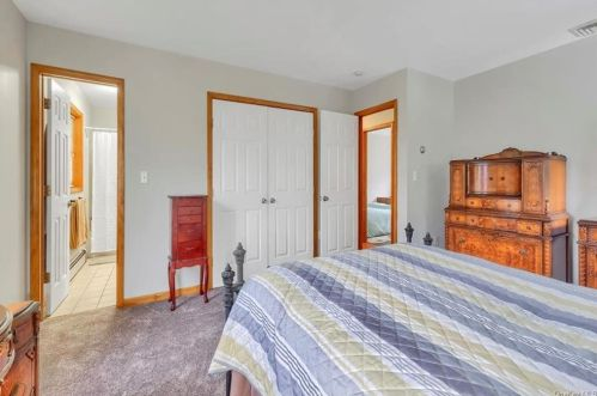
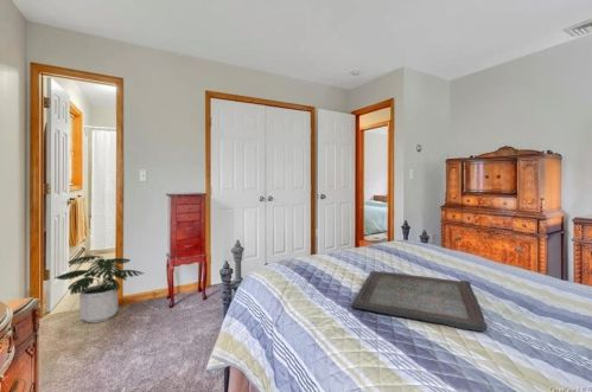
+ potted plant (101, 287)
+ serving tray (414, 293)
